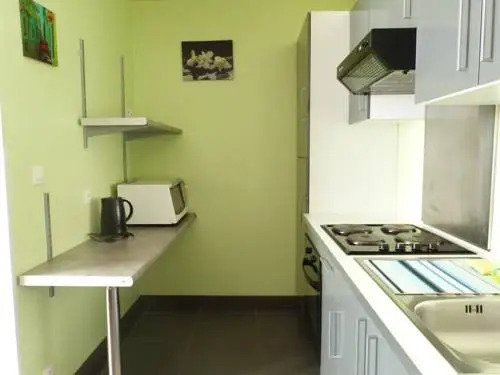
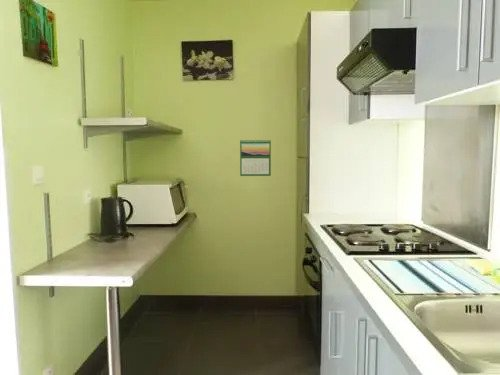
+ calendar (255, 157)
